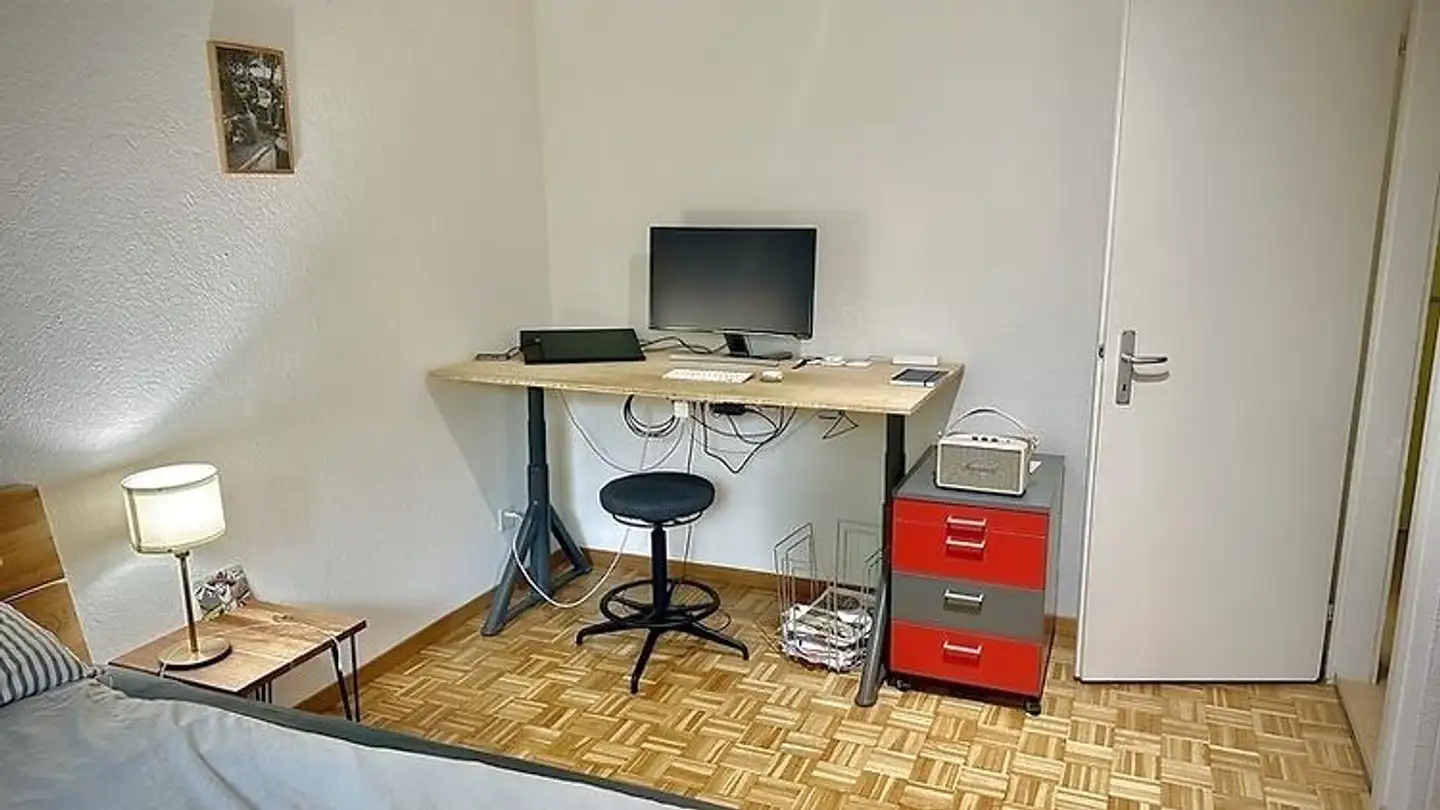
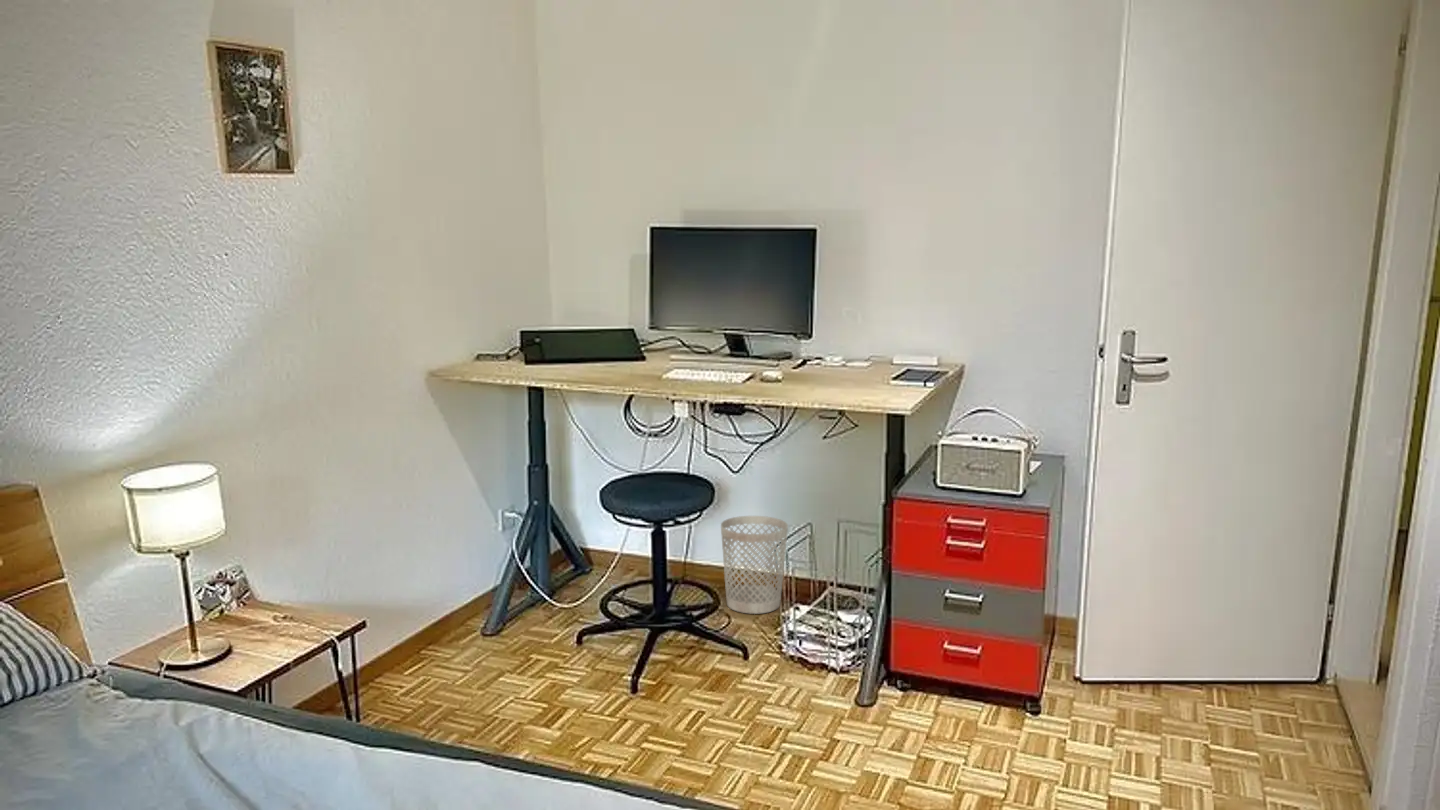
+ wastebasket (754, 564)
